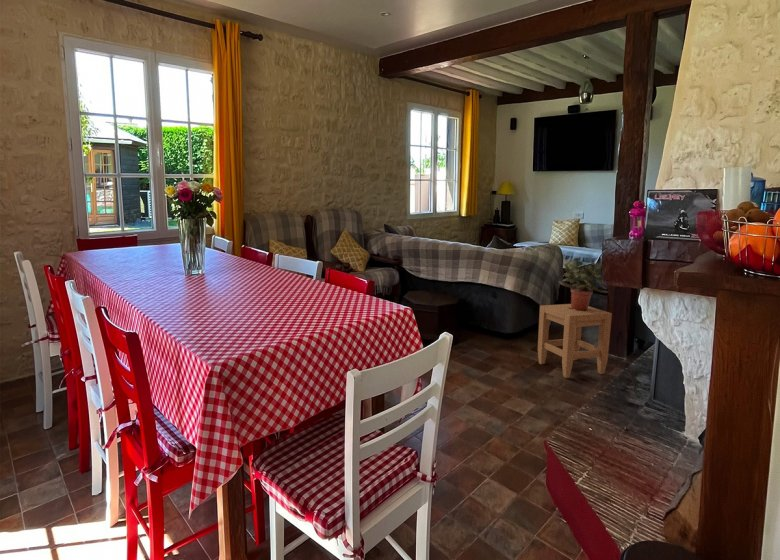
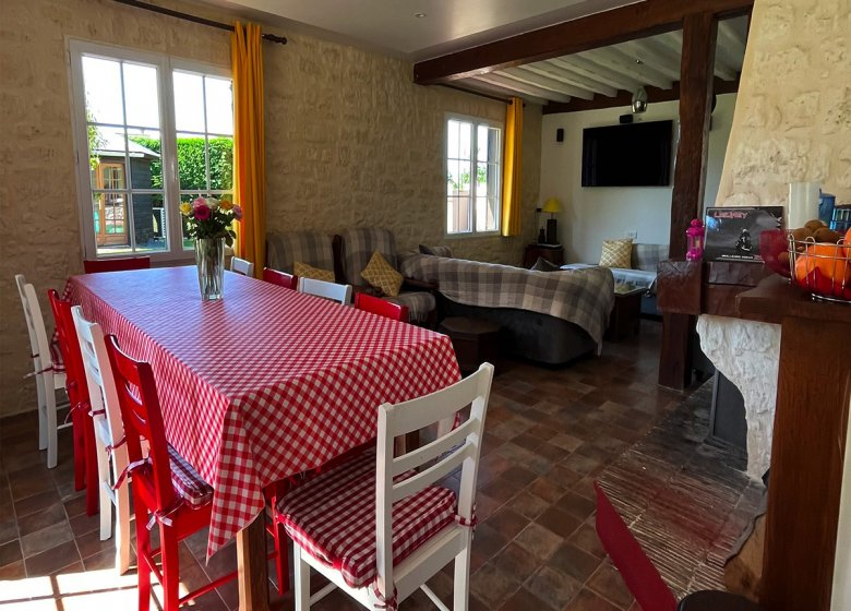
- stool (572, 339)
- potted plant (580, 285)
